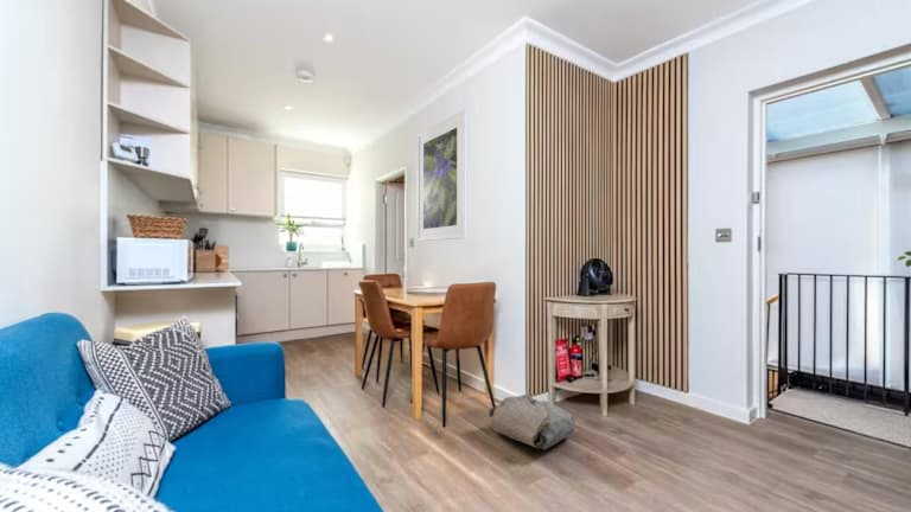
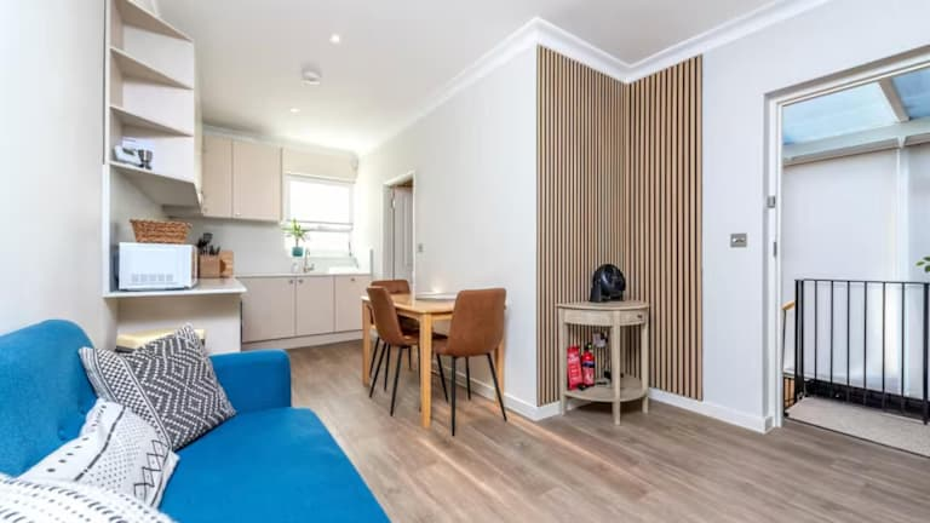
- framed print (439, 181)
- bag (535, 416)
